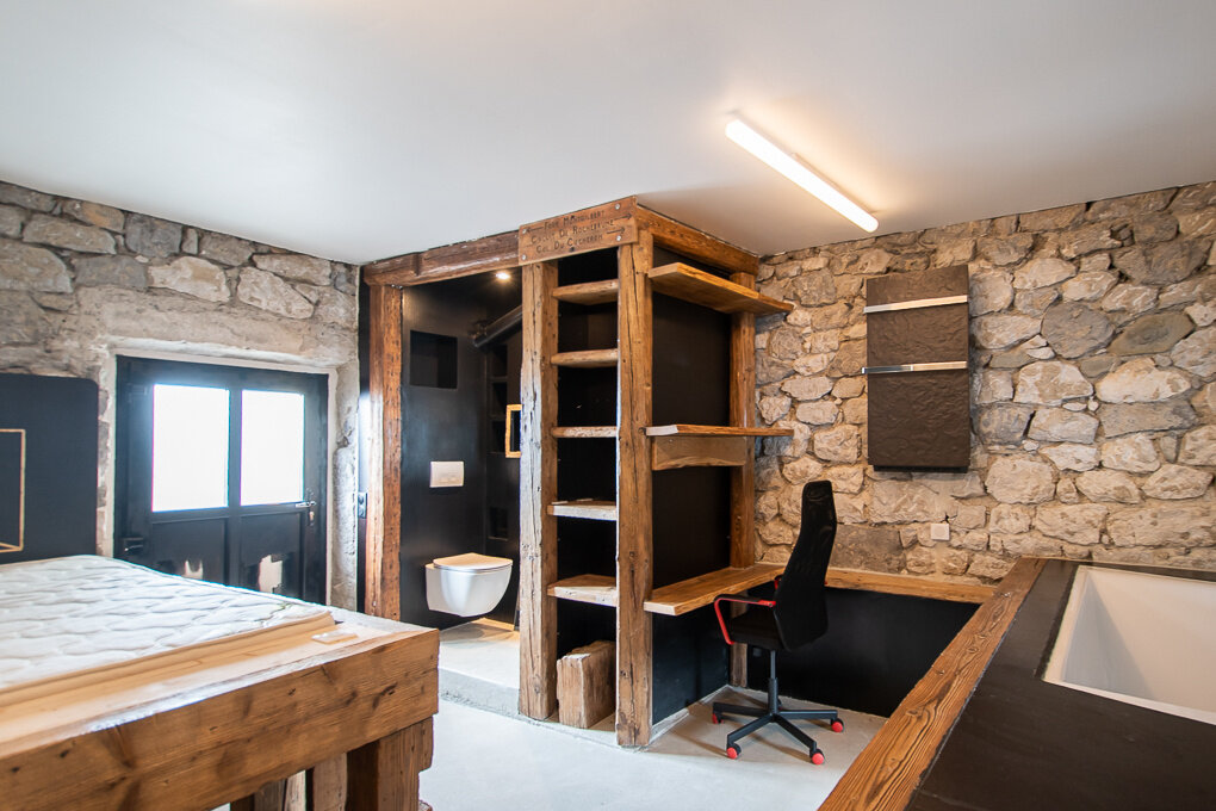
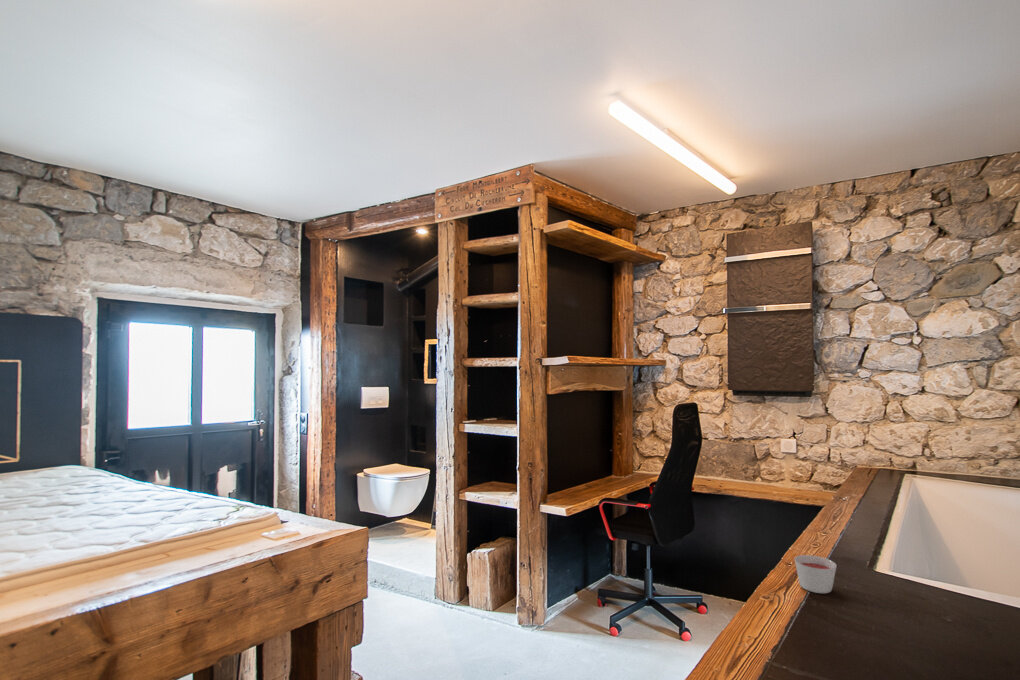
+ candle (815, 574)
